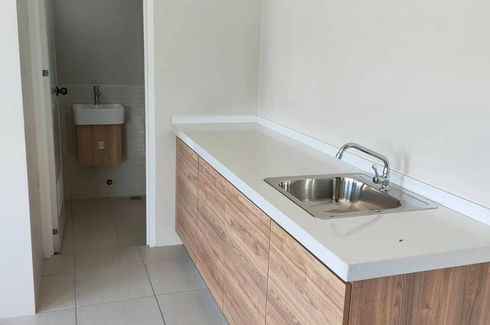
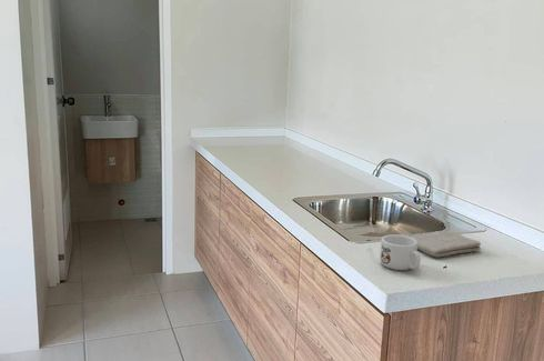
+ washcloth (444, 242)
+ mug (402, 254)
